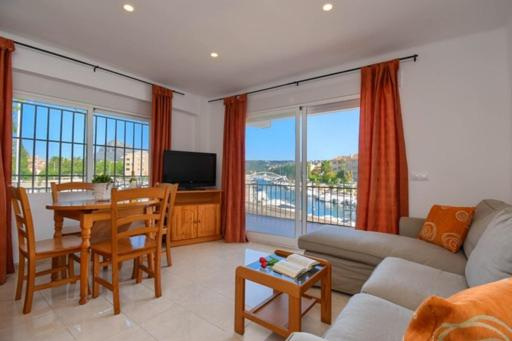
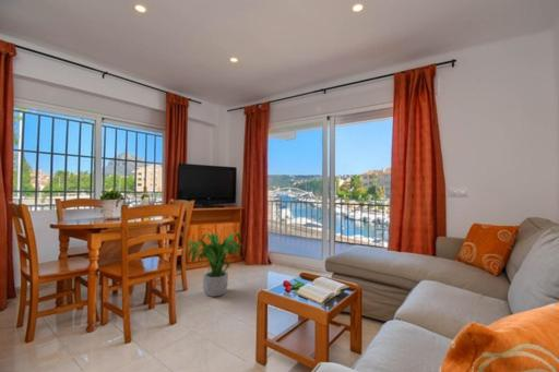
+ potted plant (216, 263)
